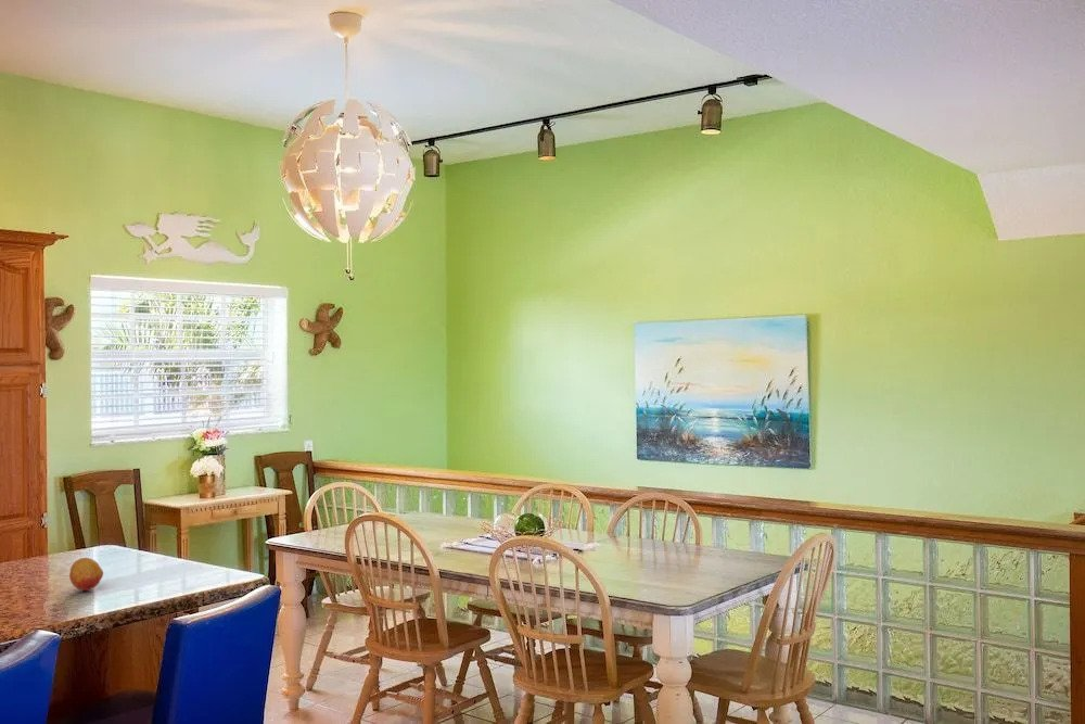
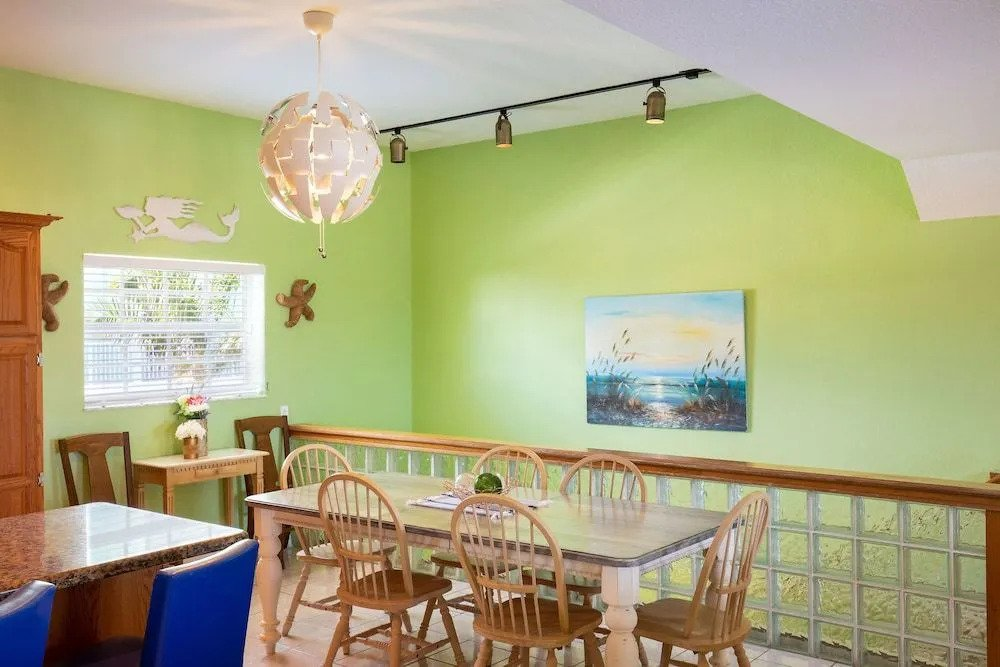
- fruit (86, 573)
